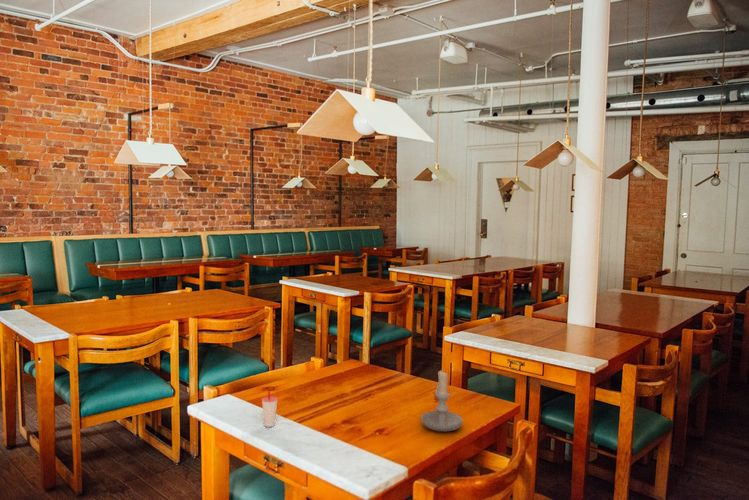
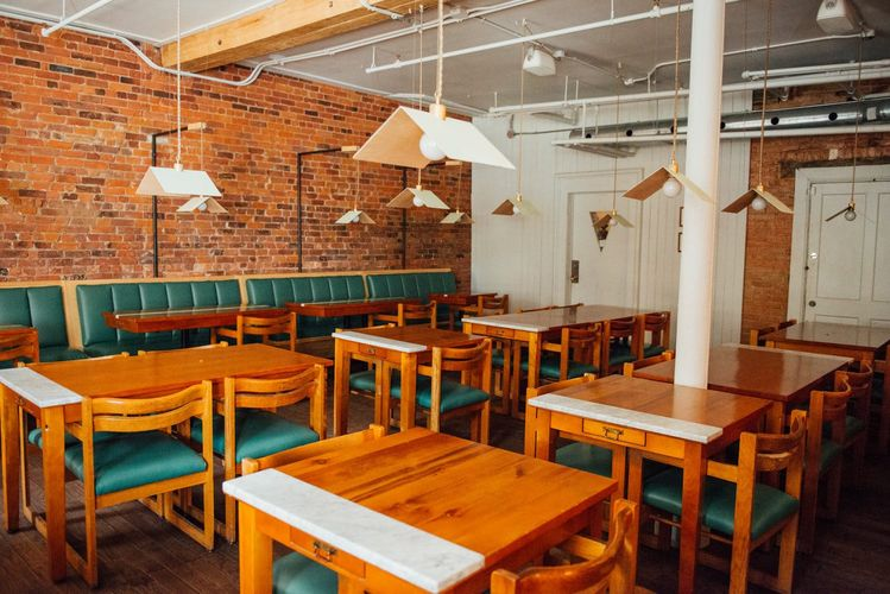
- candle (442, 398)
- cup (269, 407)
